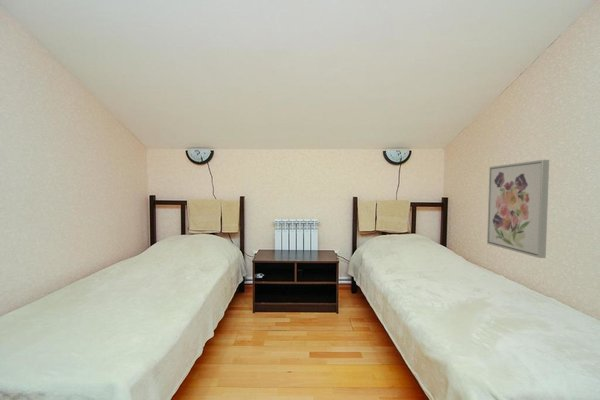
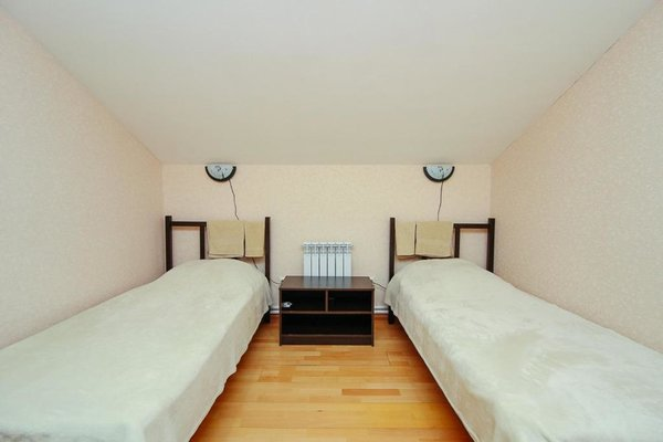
- wall art (514, 207)
